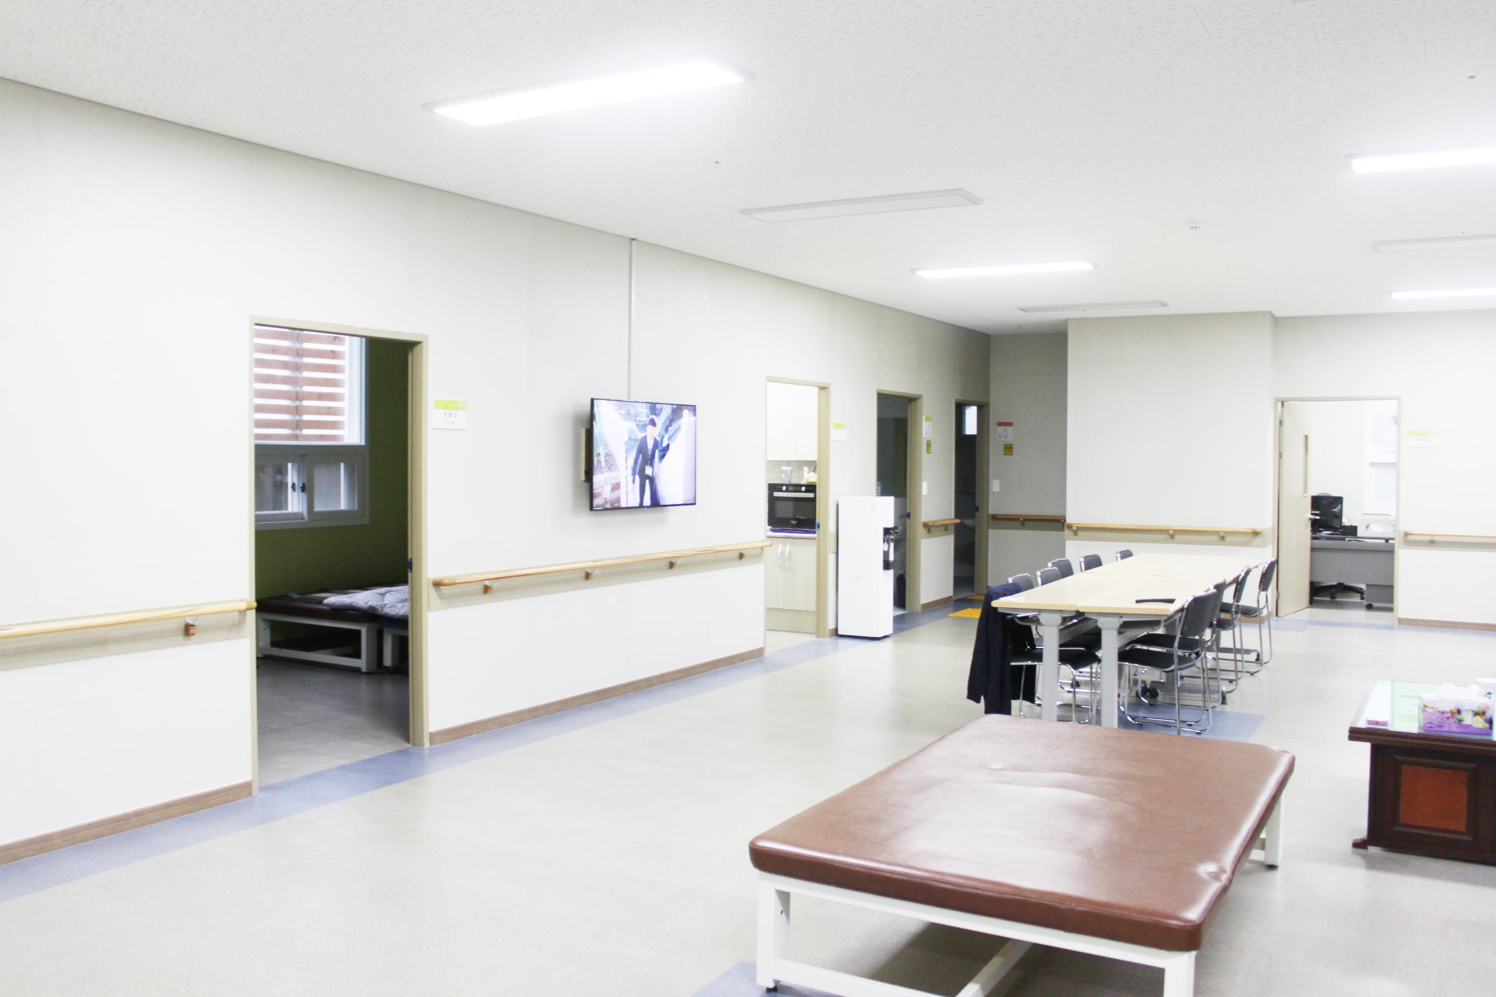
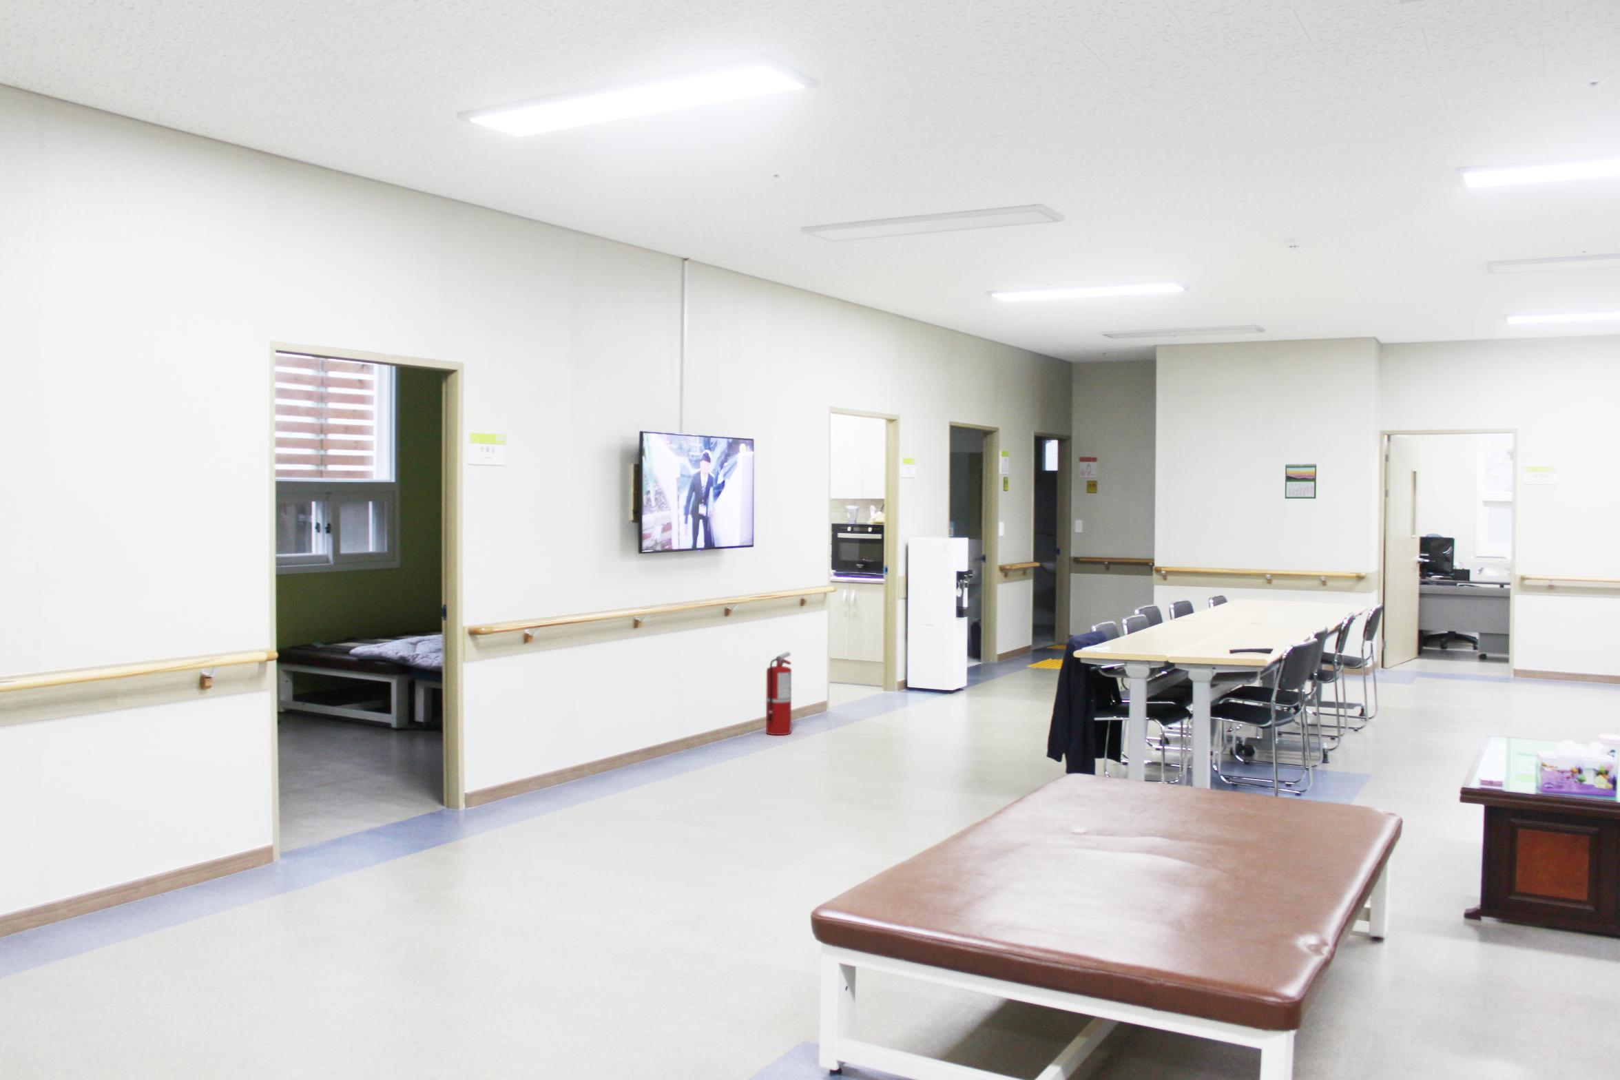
+ calendar (1301, 481)
+ fire extinguisher (779, 693)
